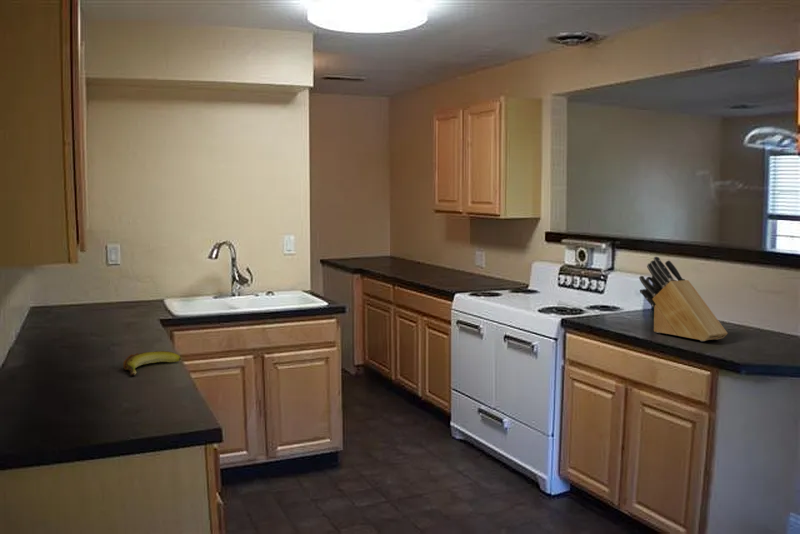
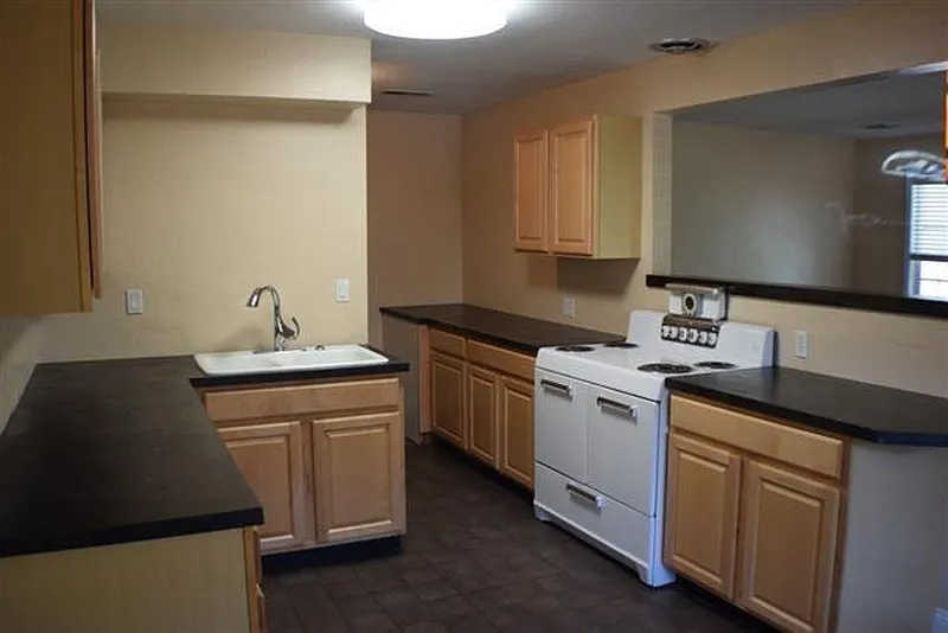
- knife block (681, 296)
- banana (152, 361)
